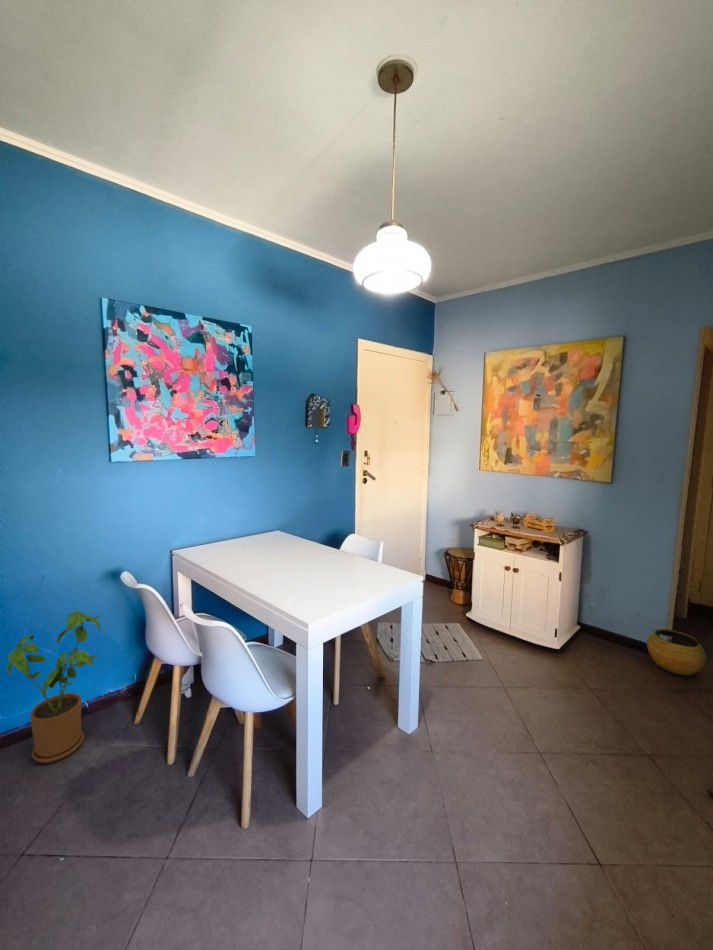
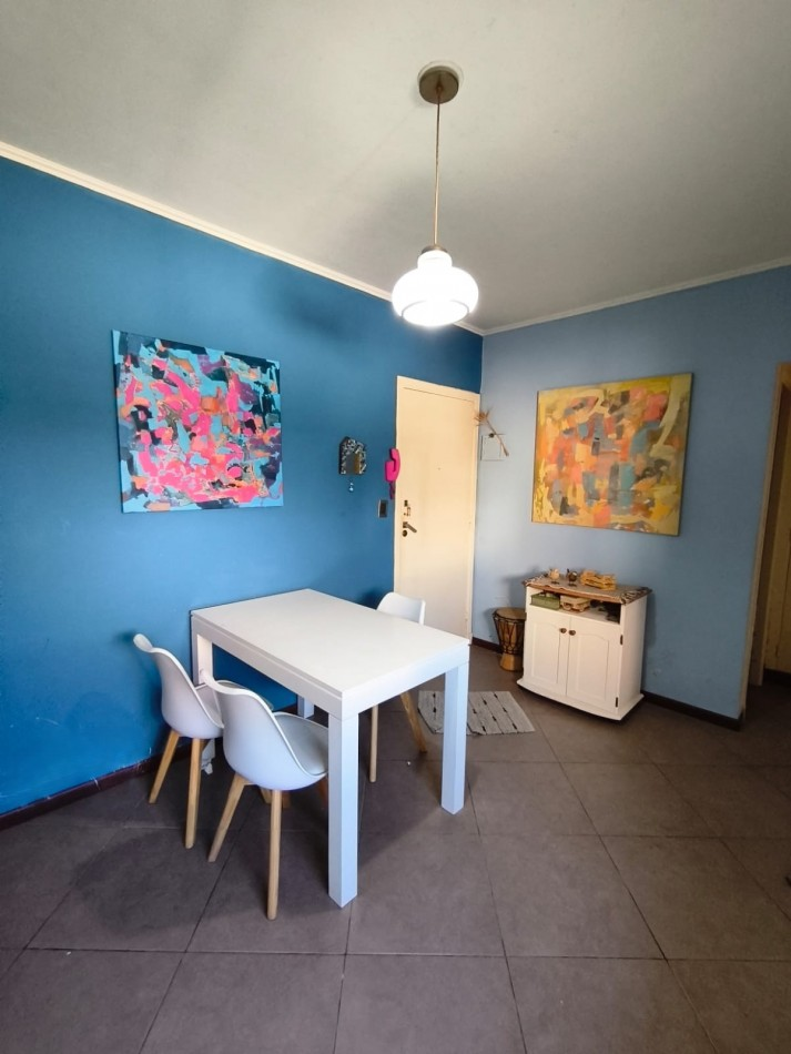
- clay pot (668, 649)
- house plant (61, 685)
